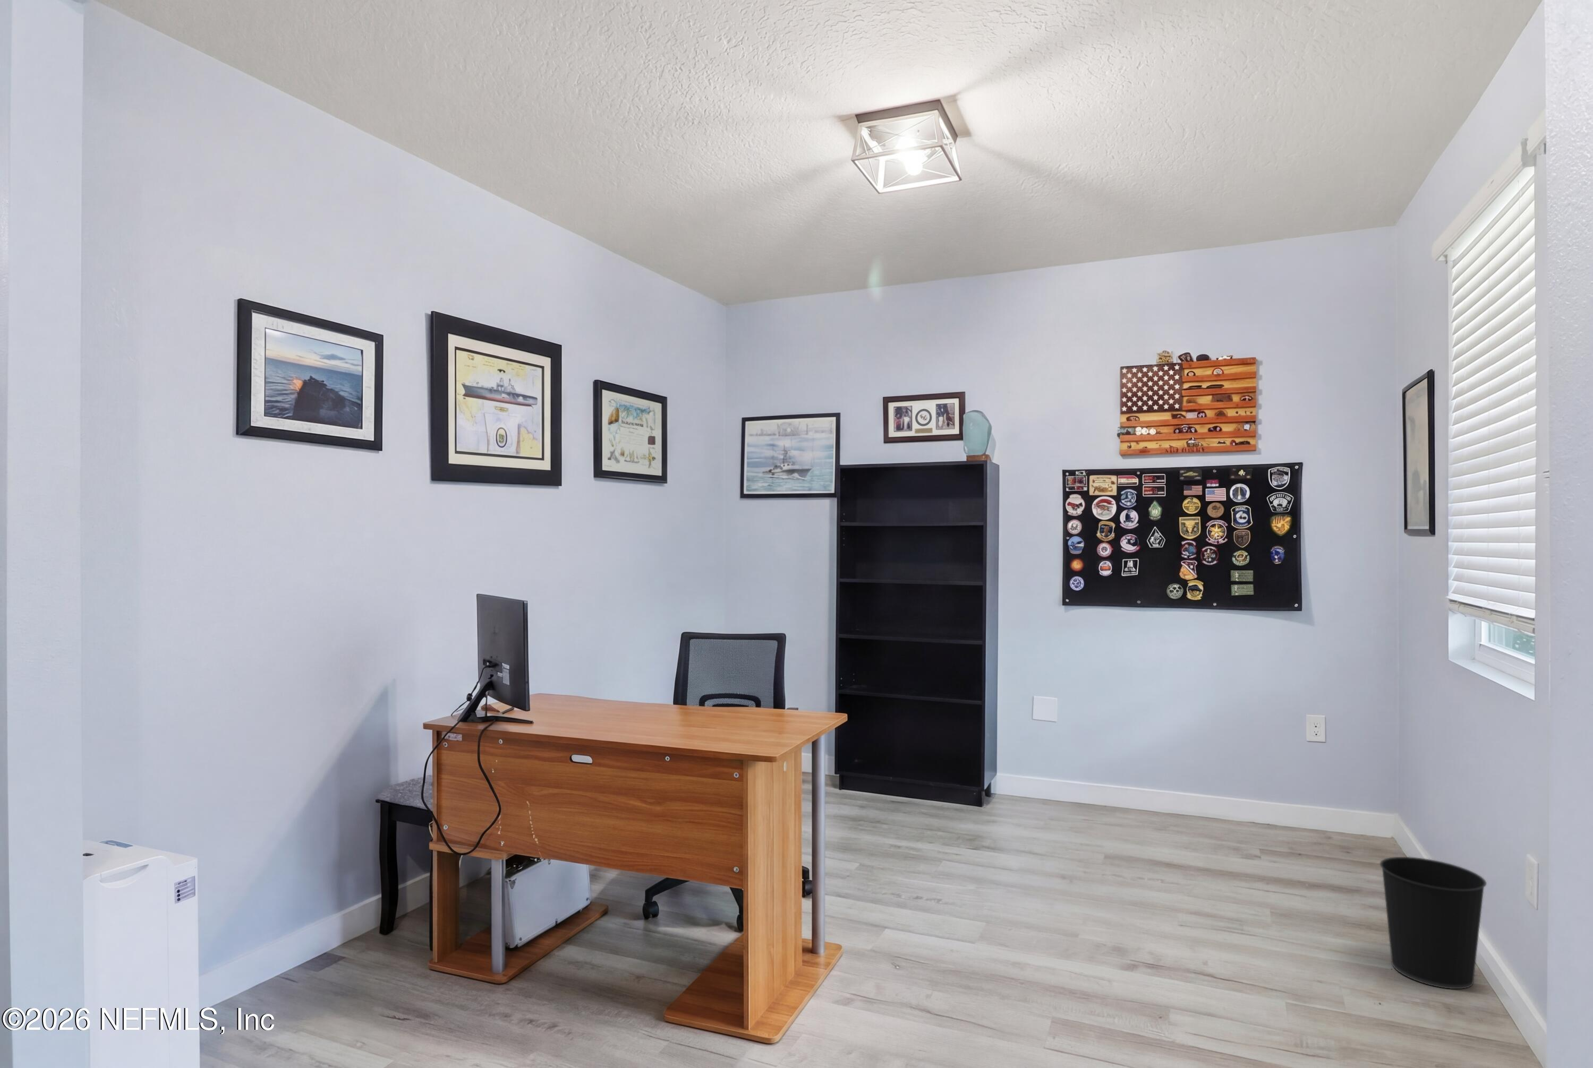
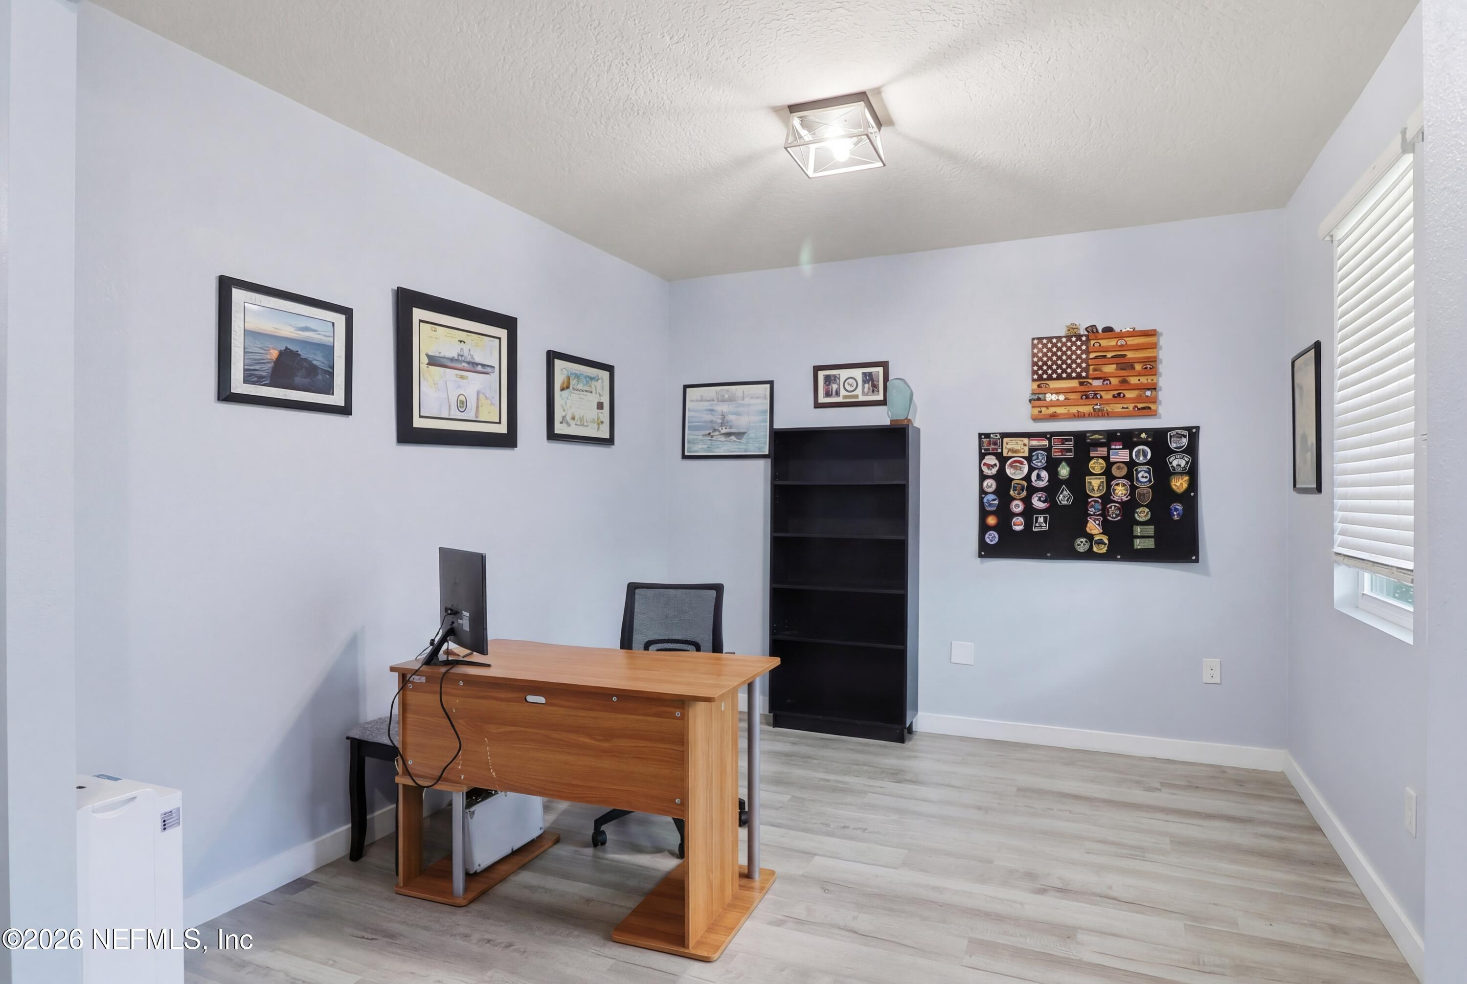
- wastebasket (1432, 923)
